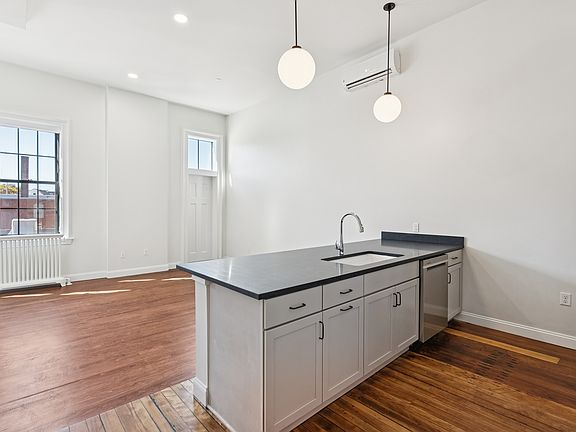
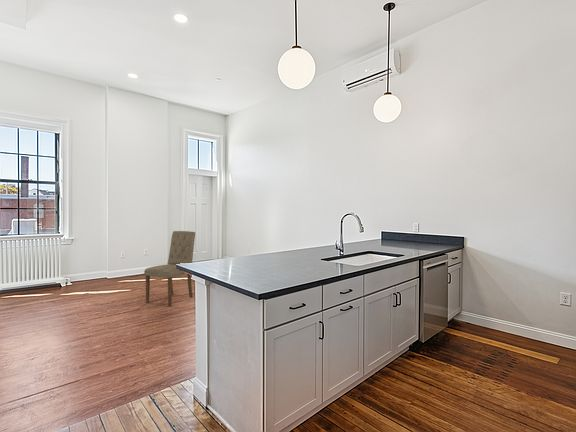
+ dining chair (171, 265)
